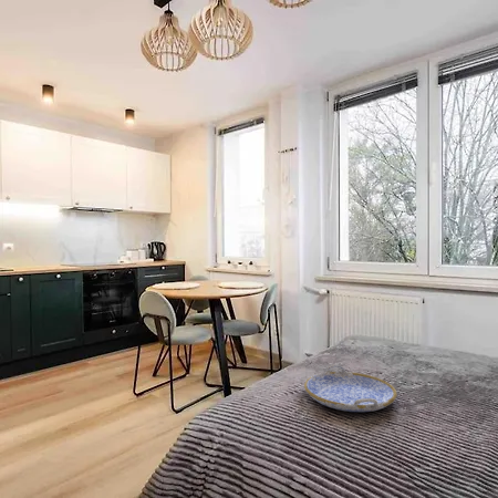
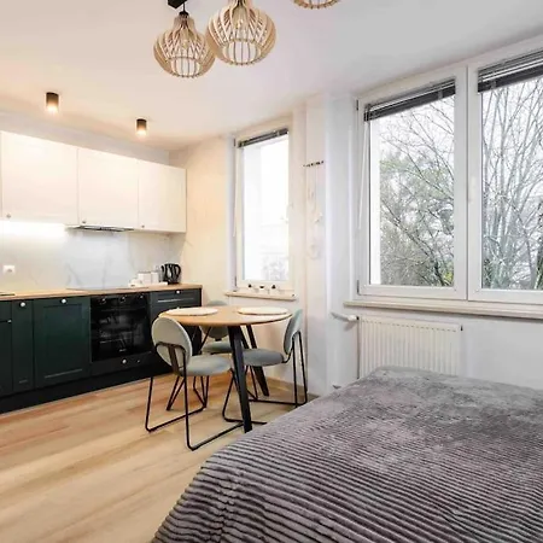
- serving tray (349, 388)
